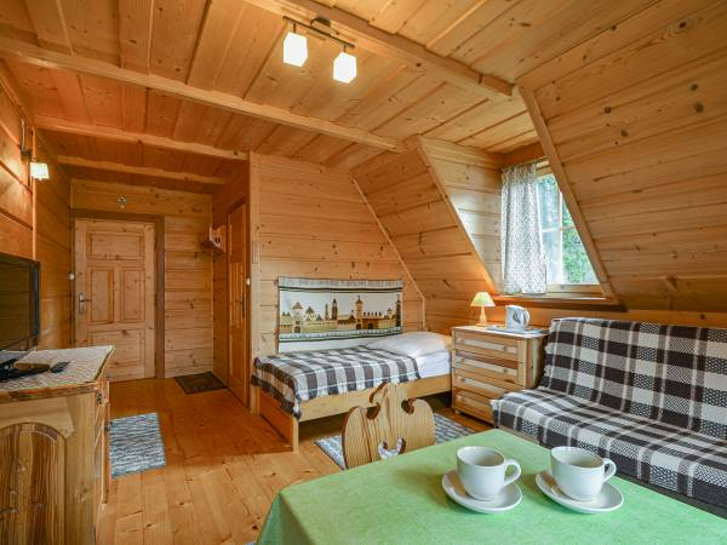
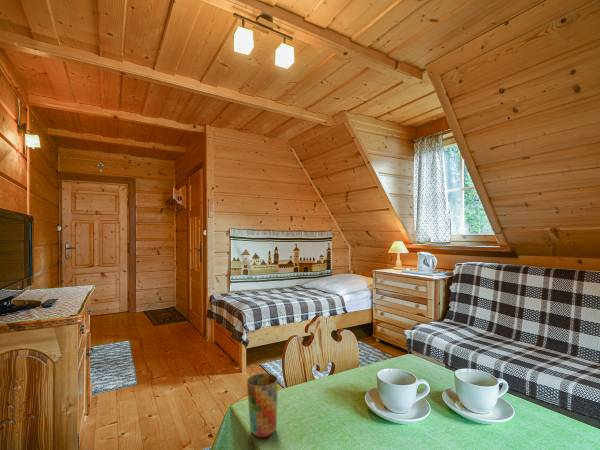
+ cup (262, 405)
